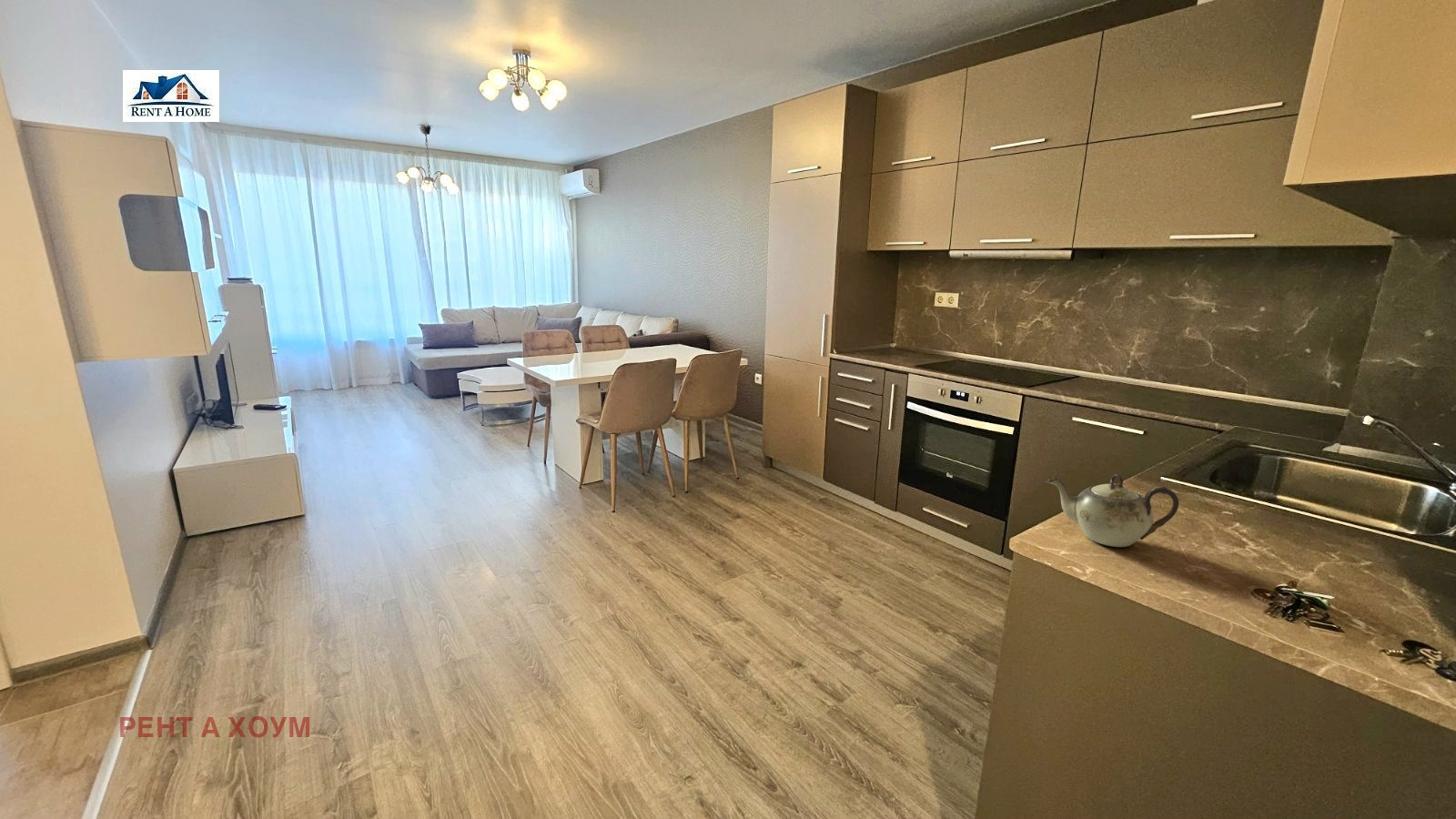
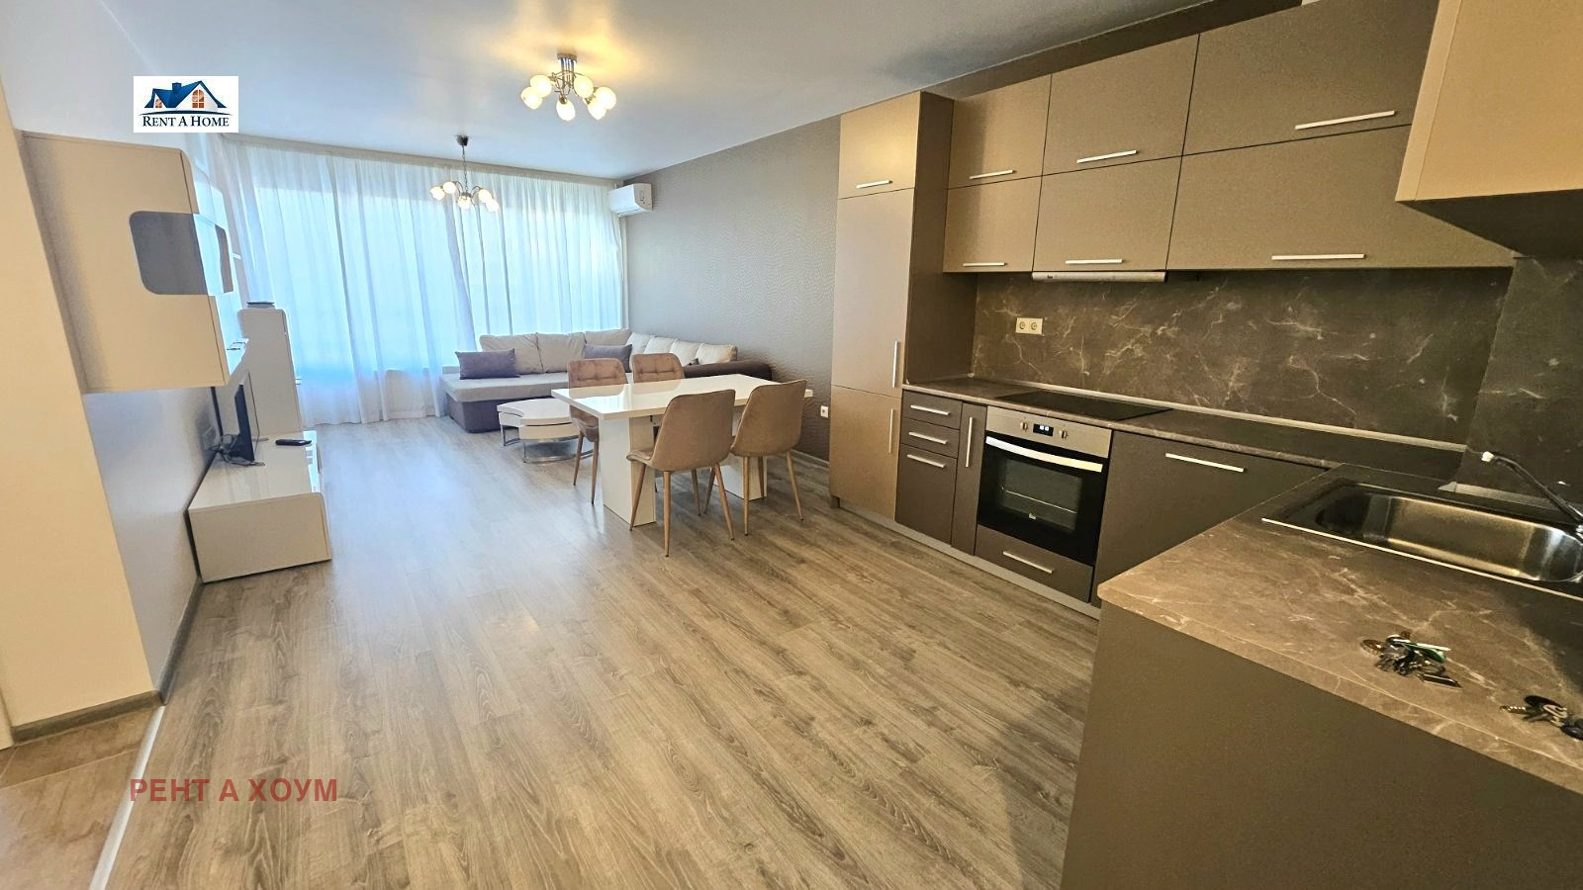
- teapot (1106, 506)
